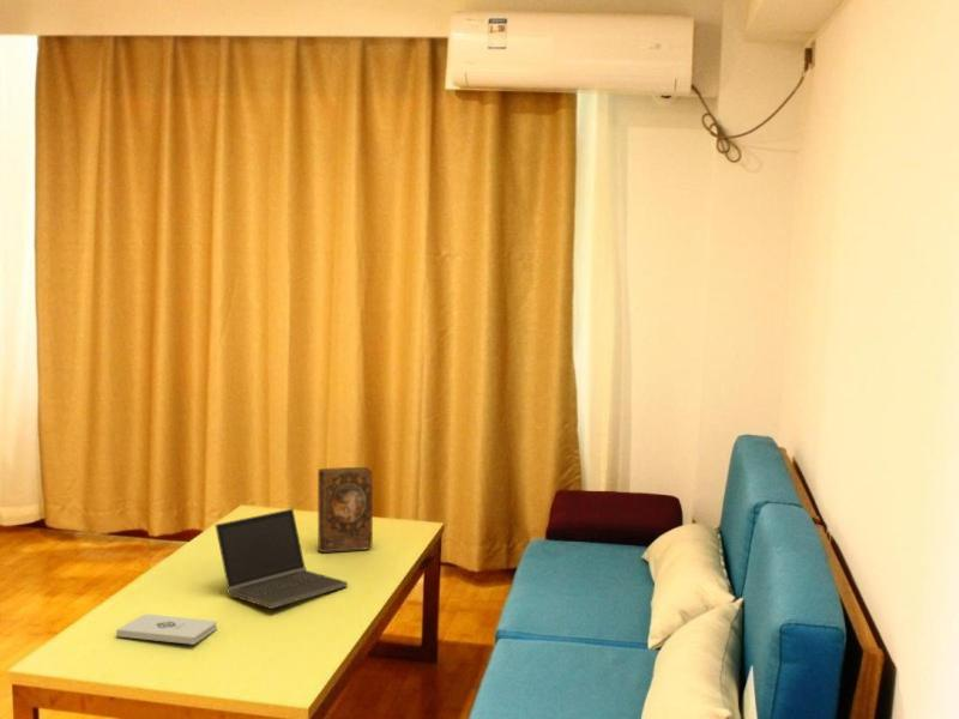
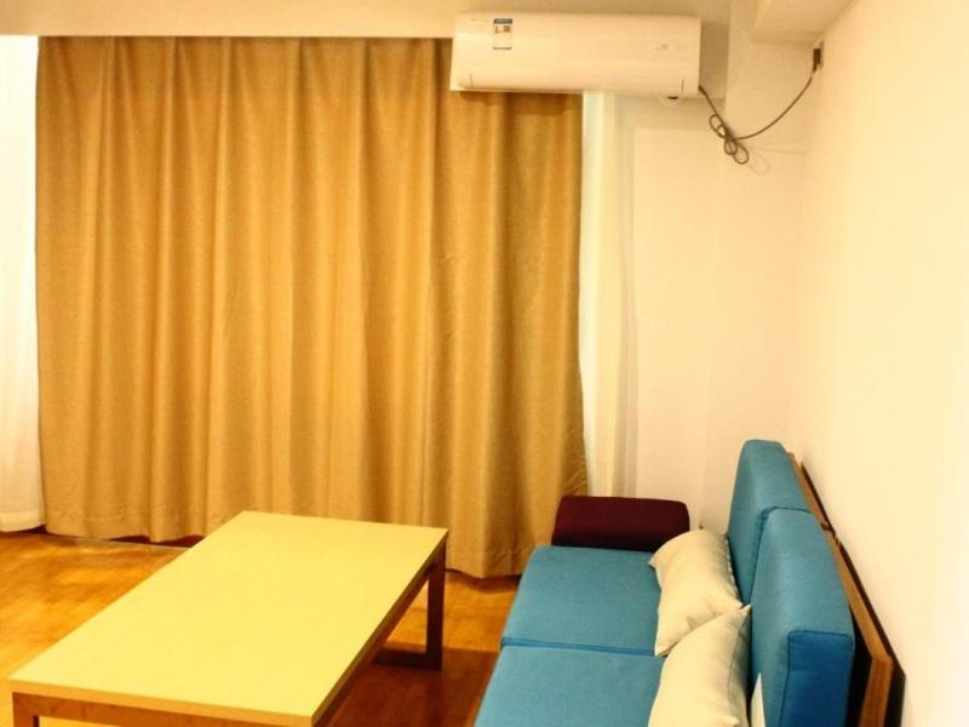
- laptop computer (282, 555)
- book (344, 508)
- notepad (168, 628)
